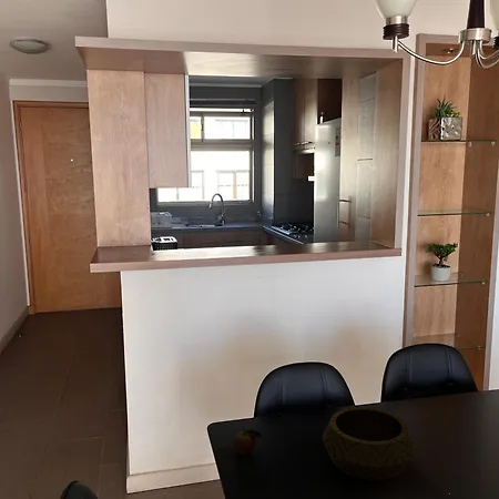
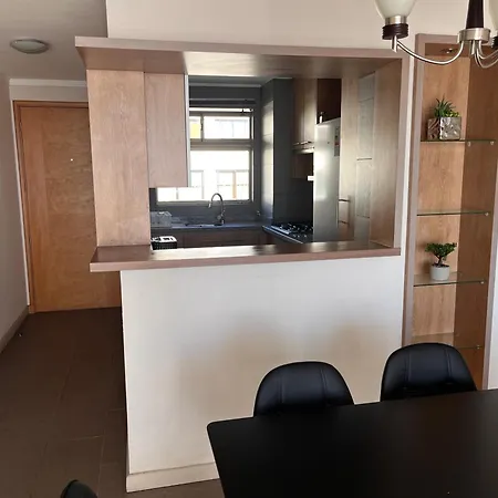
- fruit (251, 438)
- decorative bowl (367, 441)
